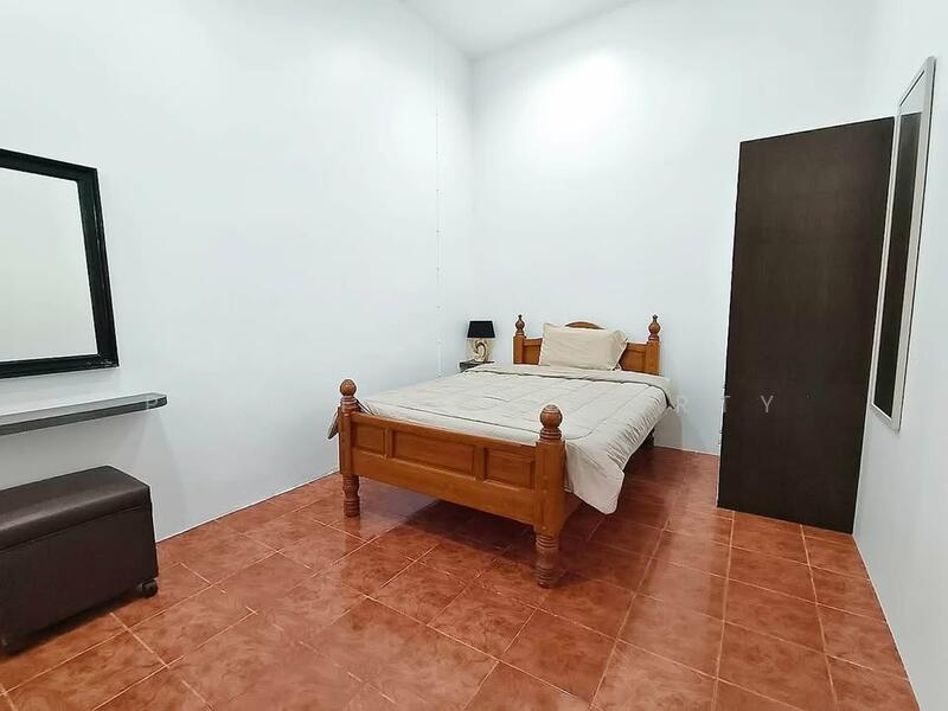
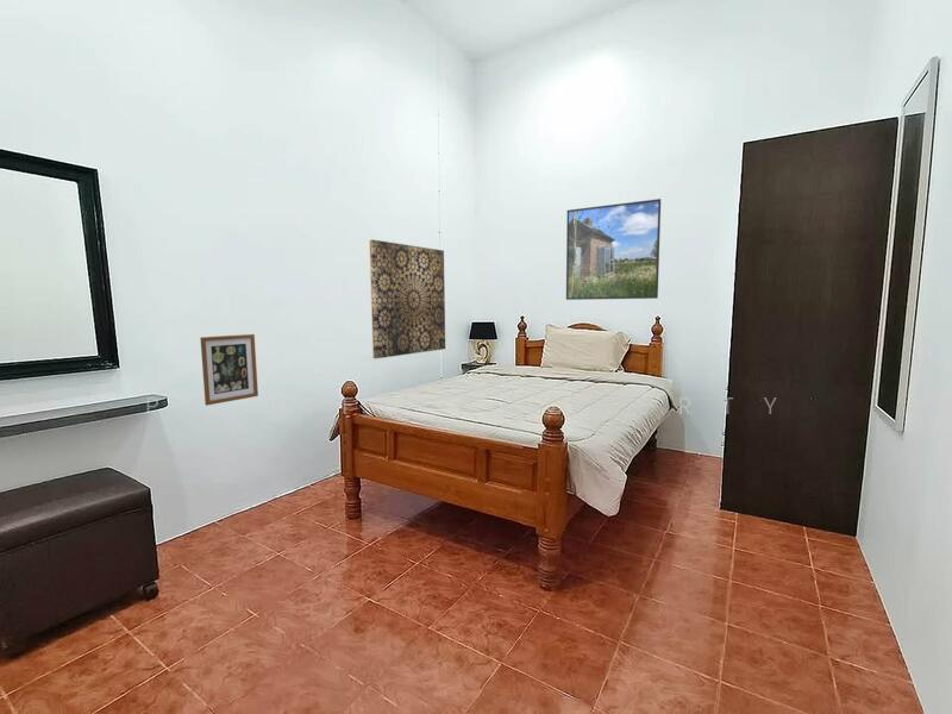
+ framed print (610, 252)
+ wall art (230, 368)
+ wall art (411, 300)
